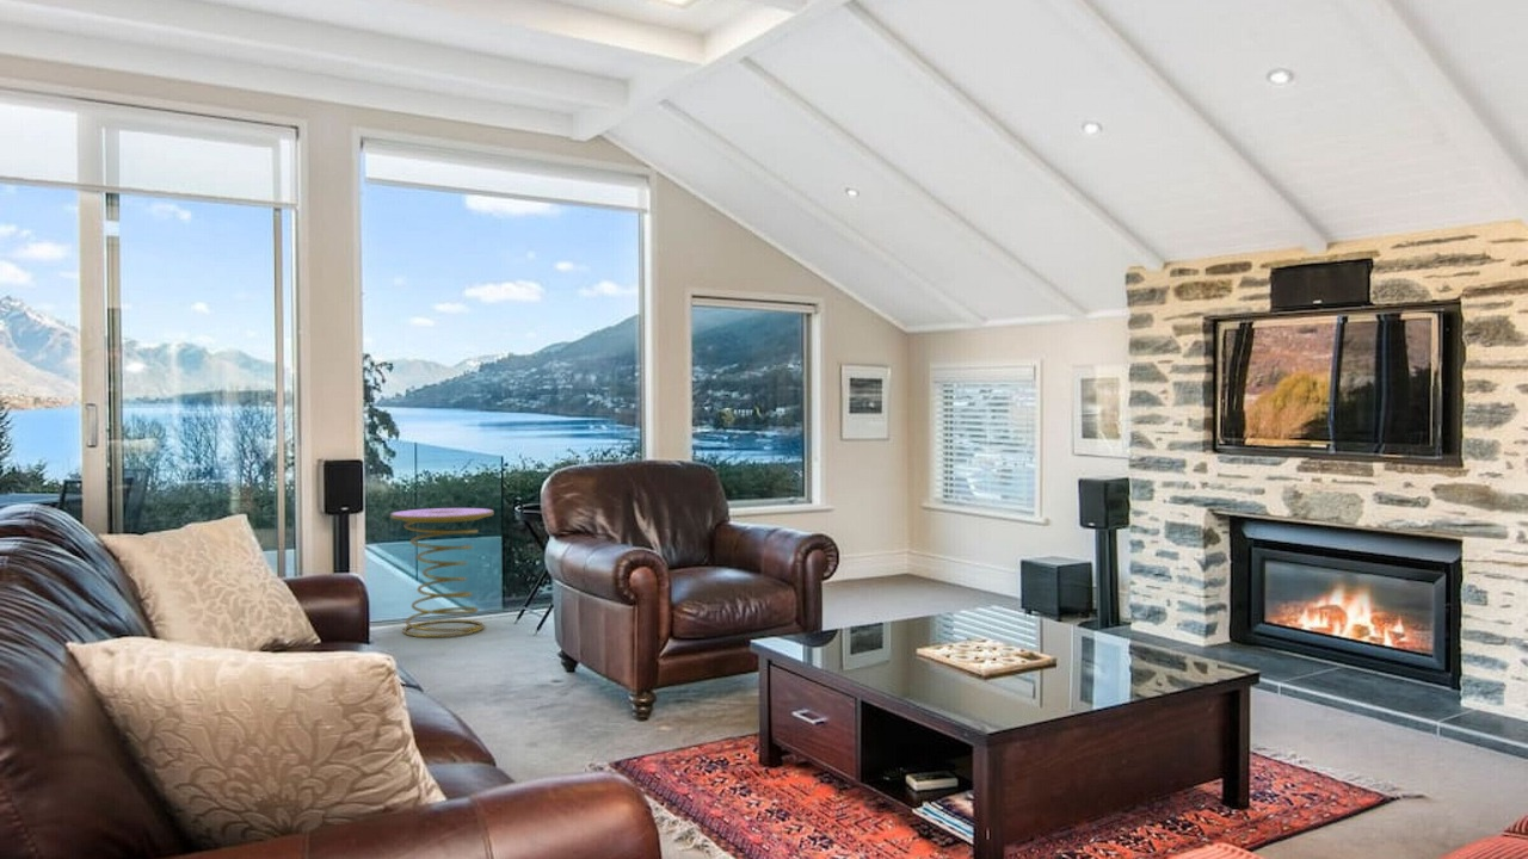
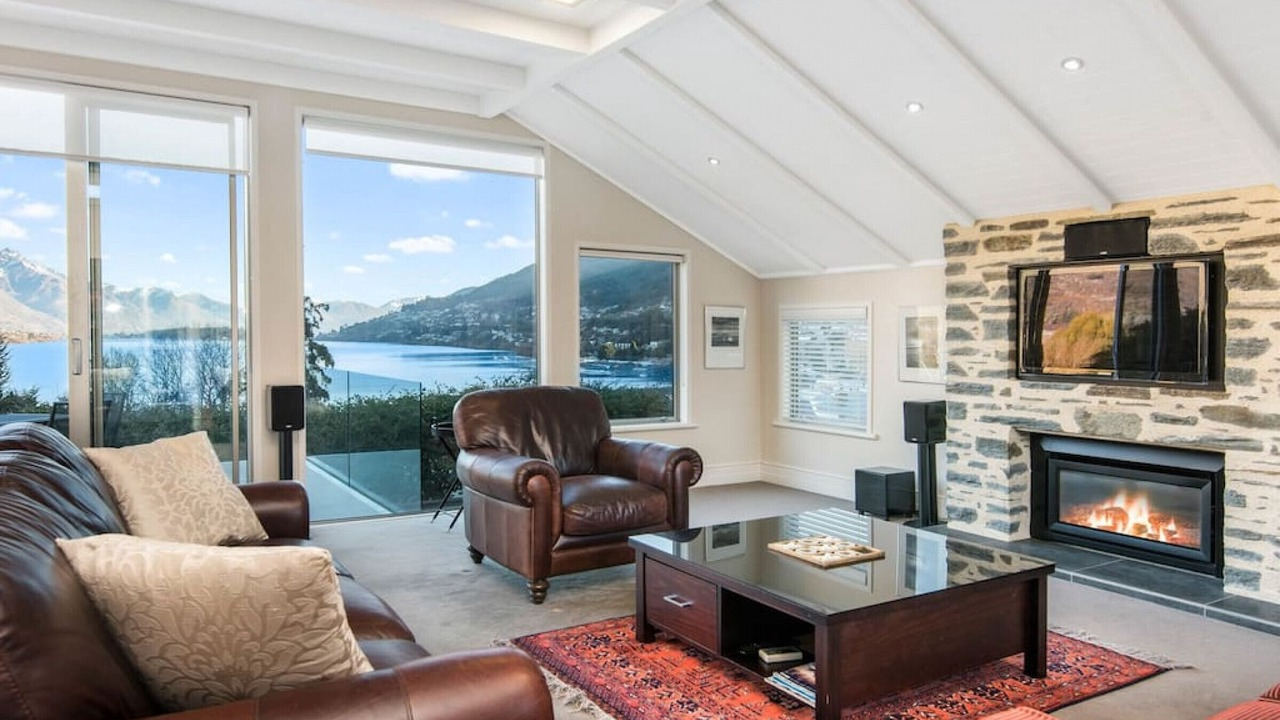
- side table (440, 567)
